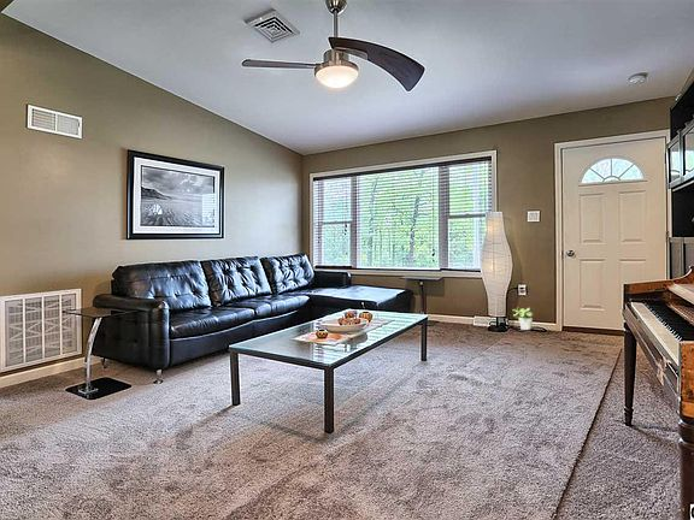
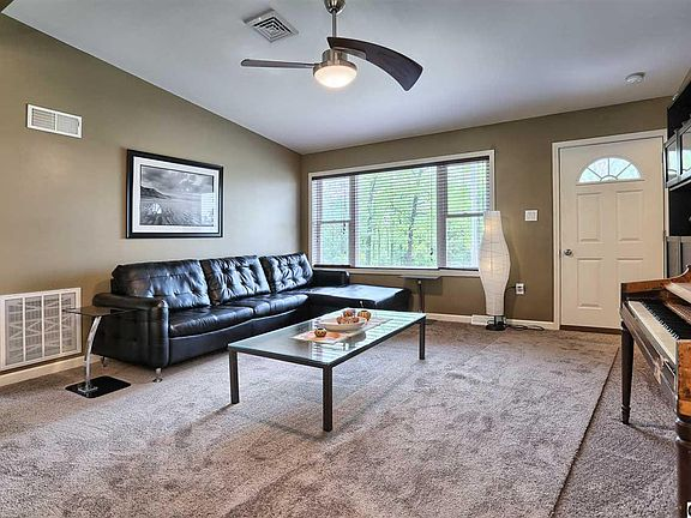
- potted plant (522, 318)
